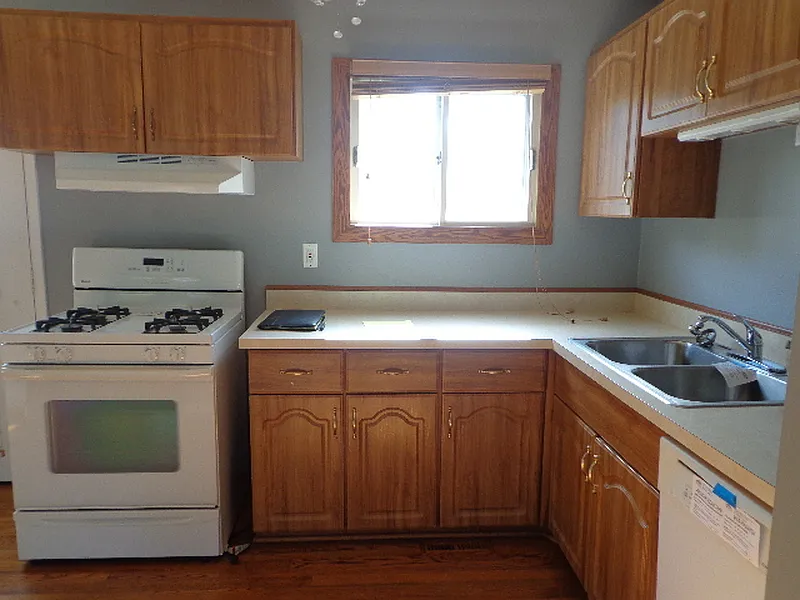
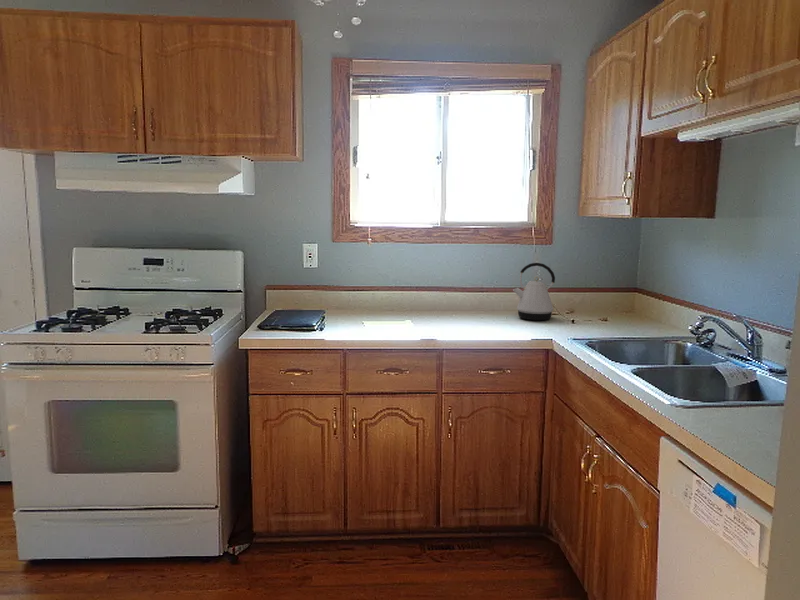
+ kettle (534, 290)
